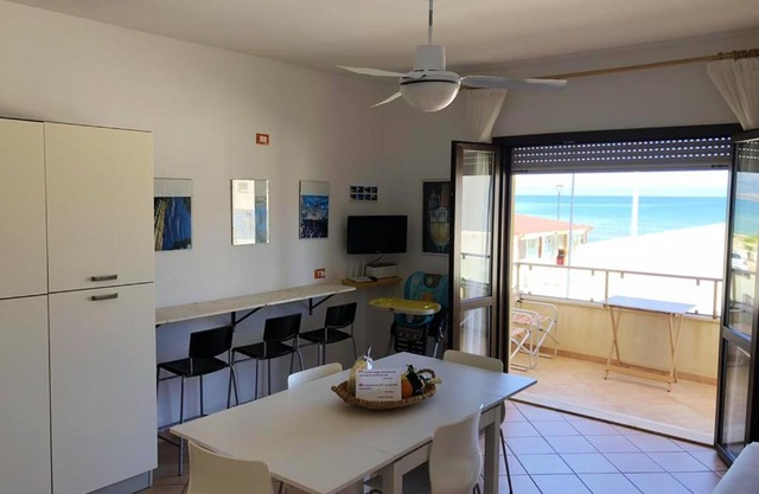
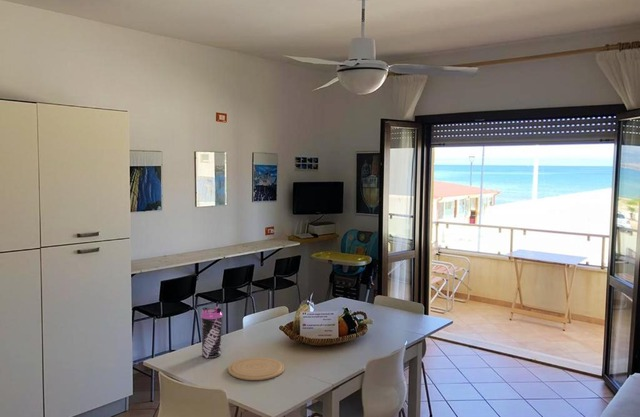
+ plate (256, 367)
+ water bottle (211, 331)
